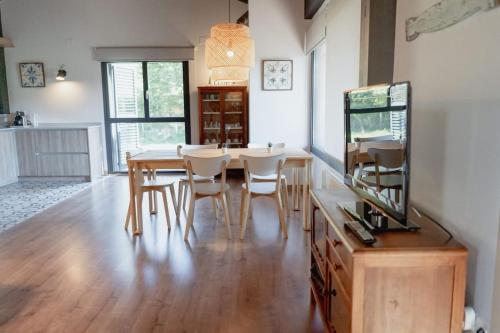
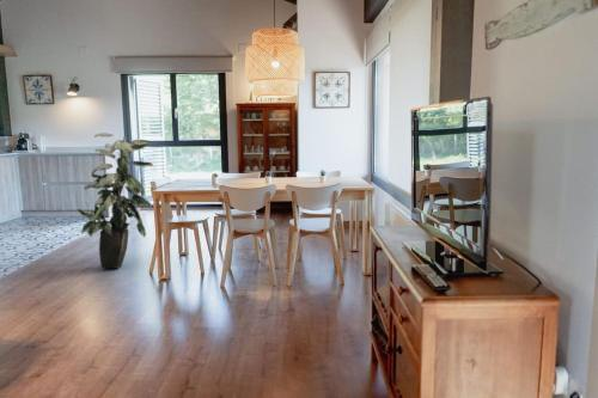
+ indoor plant (116, 200)
